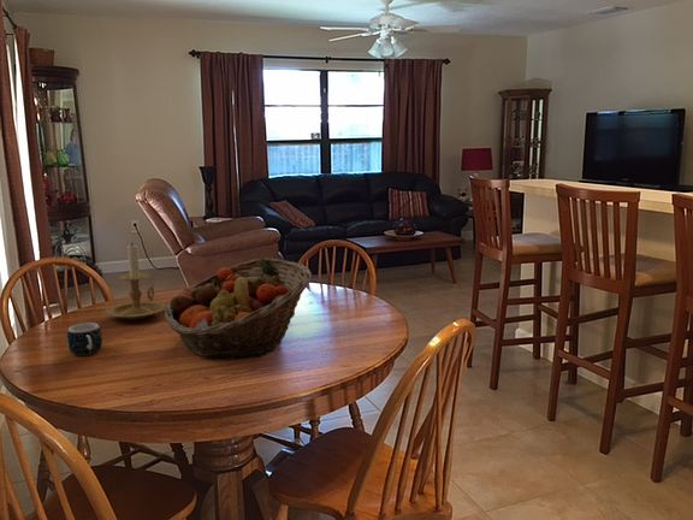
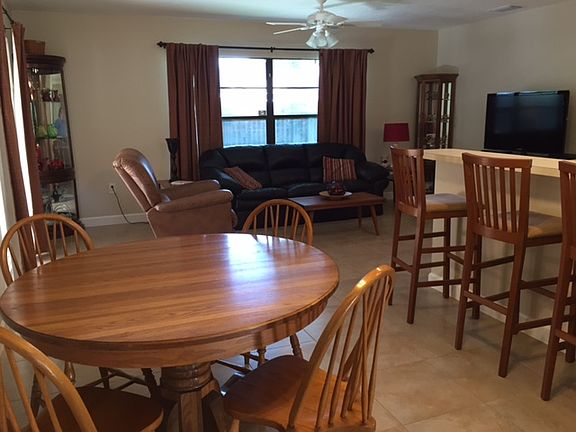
- fruit basket (238, 305)
- mug (85, 339)
- candle holder (135, 279)
